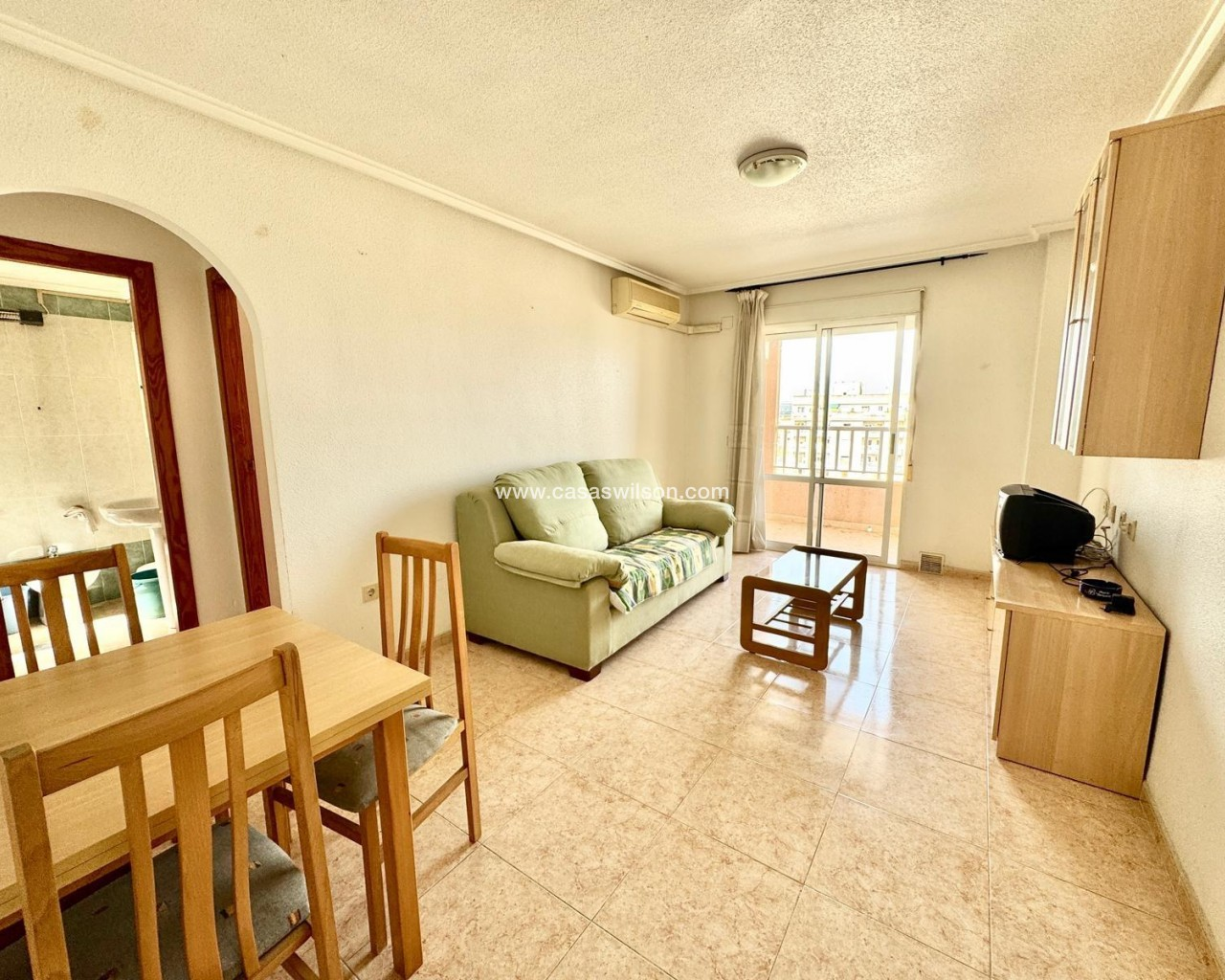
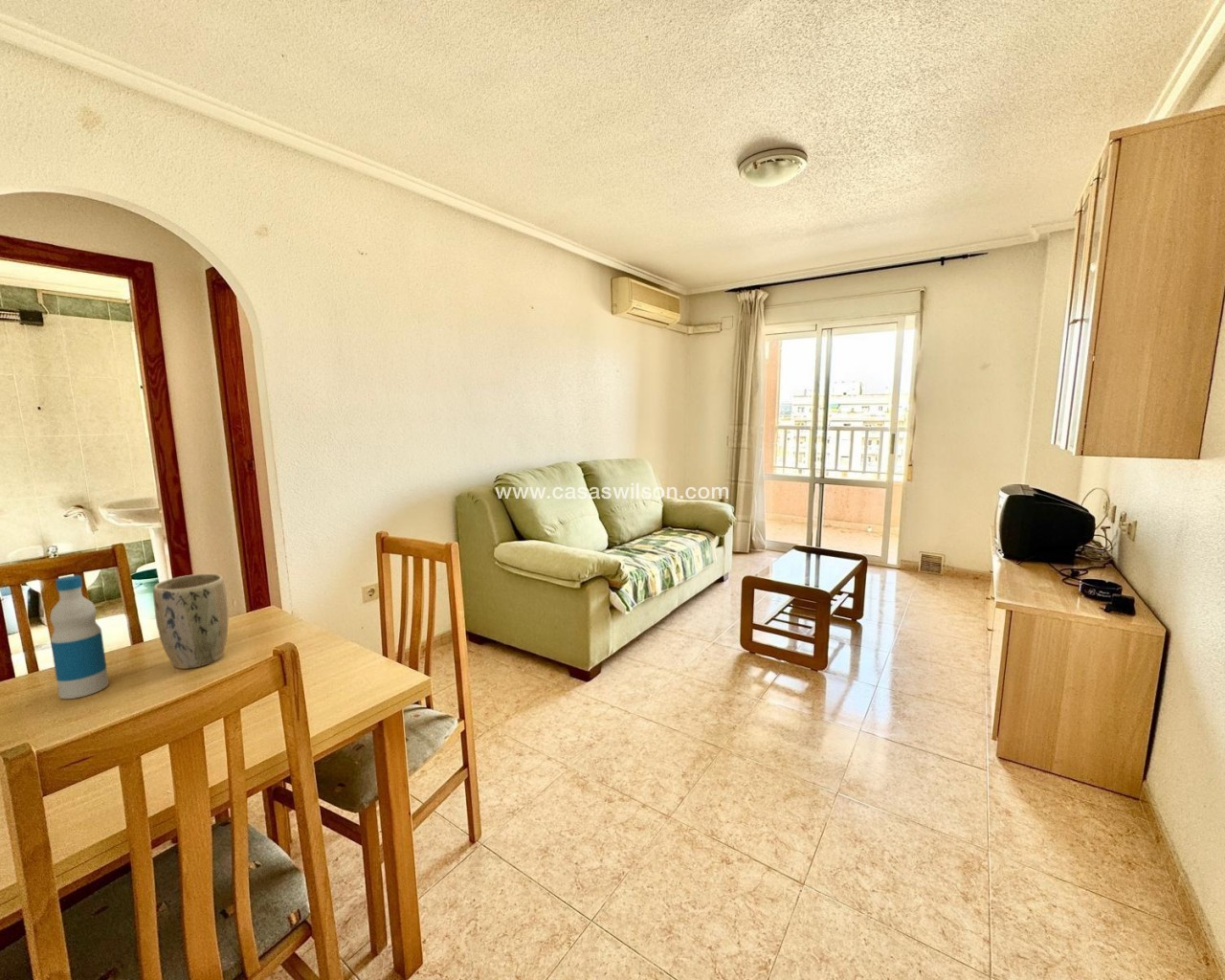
+ plant pot (193, 620)
+ bottle (77, 635)
